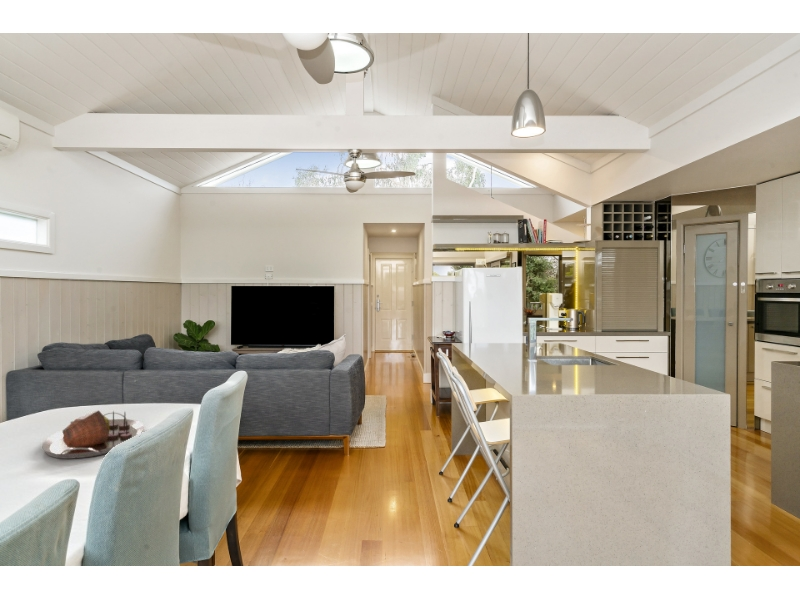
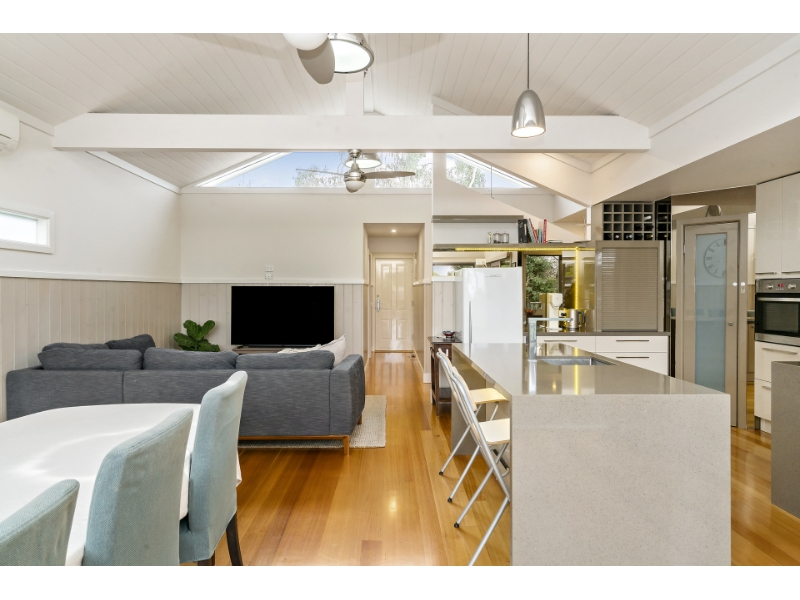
- serving tray (96, 423)
